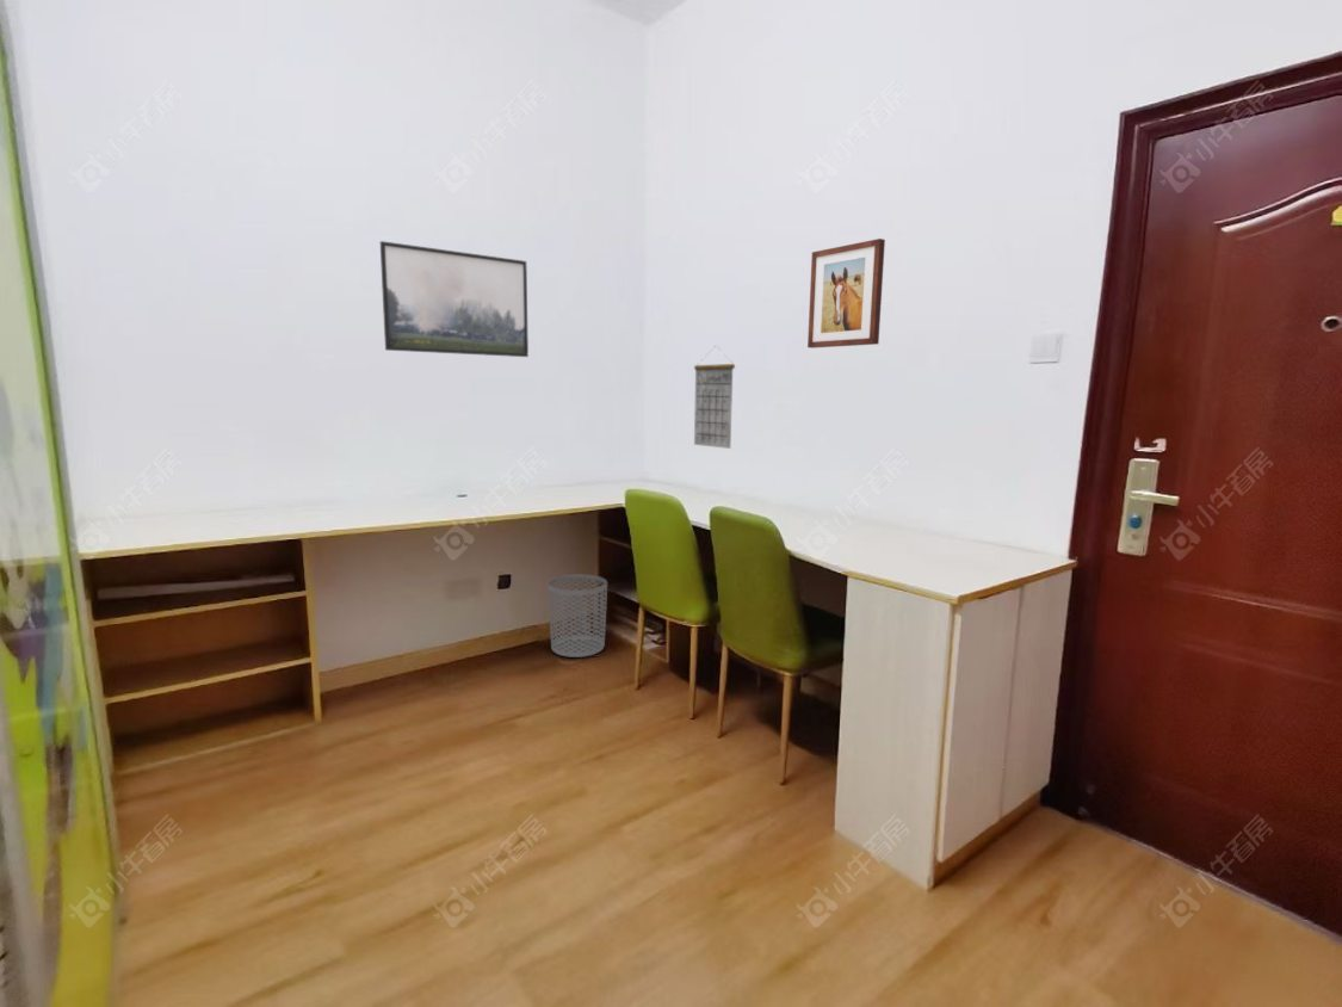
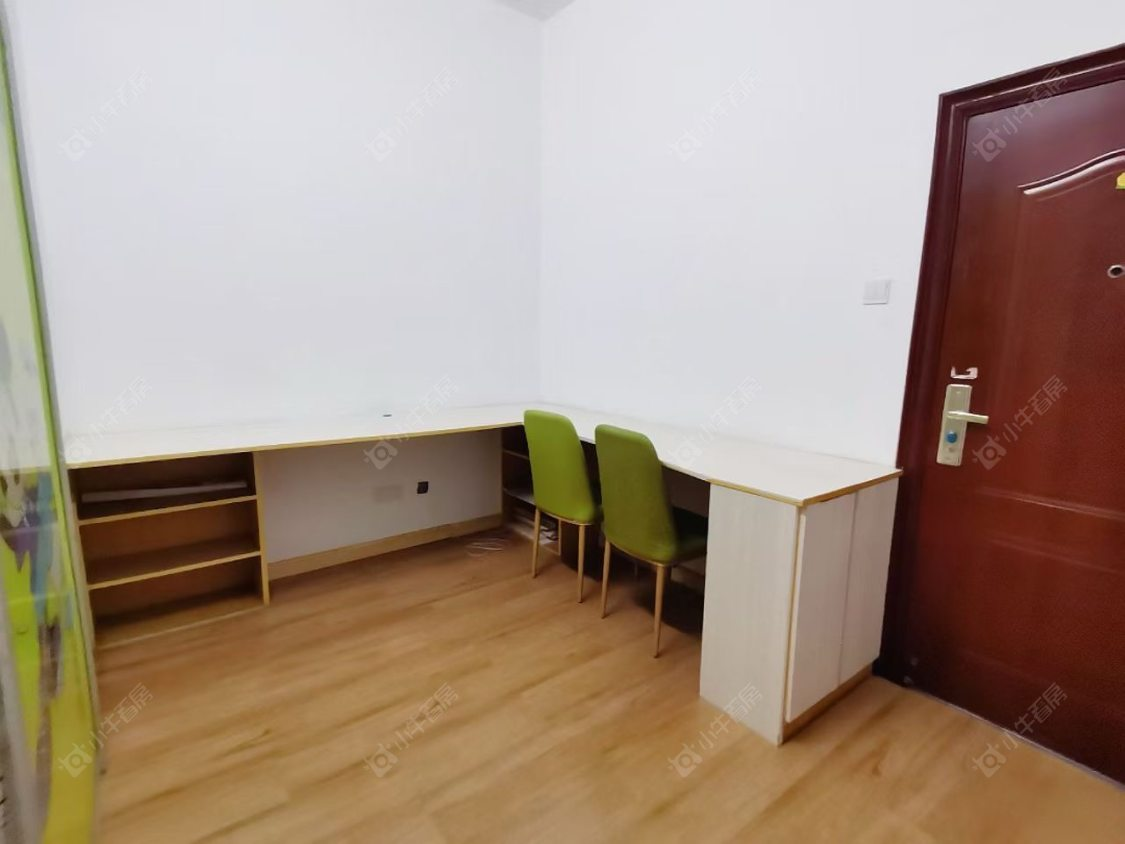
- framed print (459, 303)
- calendar (712, 396)
- waste bin (577, 614)
- wall art (843, 296)
